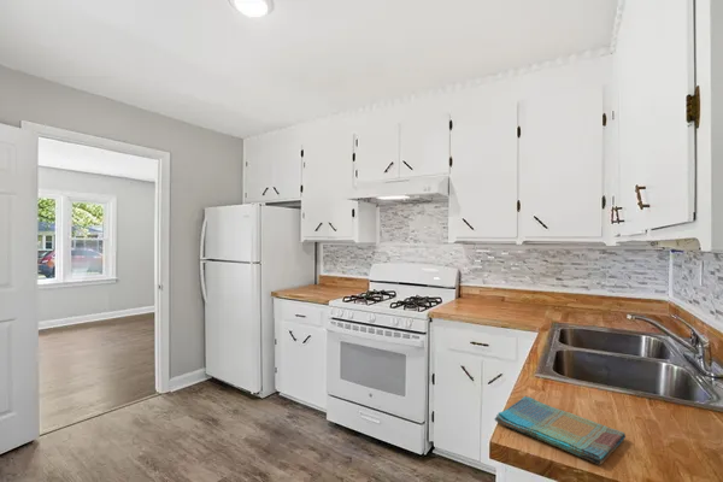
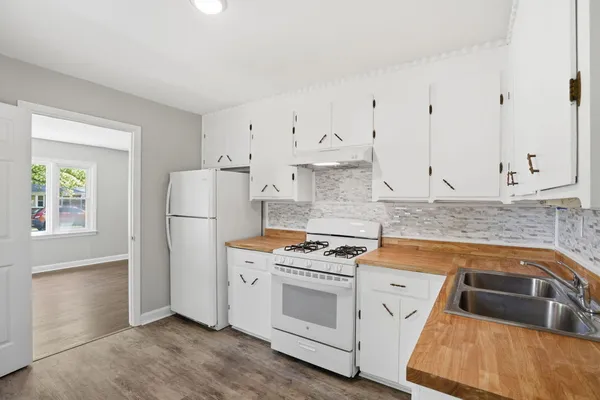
- dish towel (557, 424)
